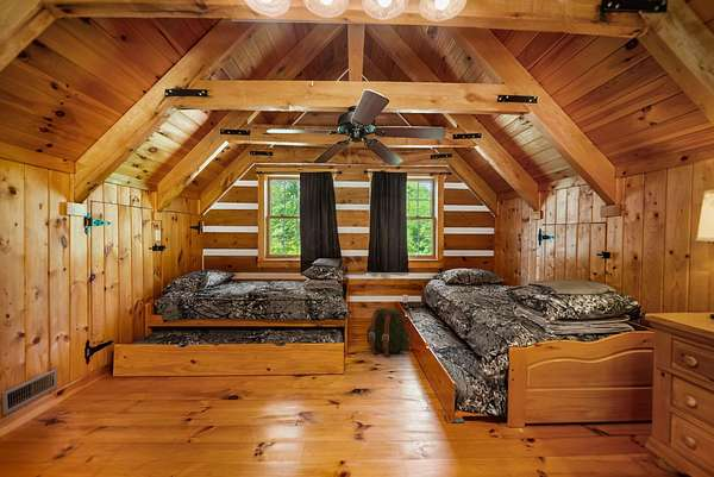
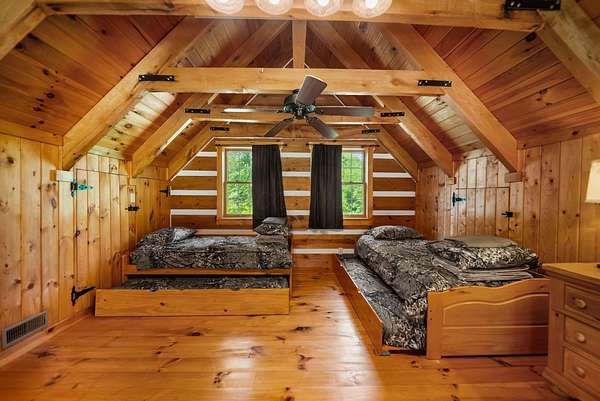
- backpack (386, 329)
